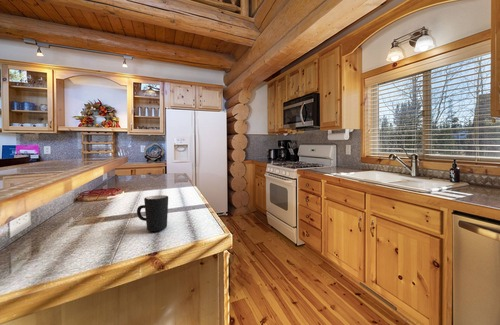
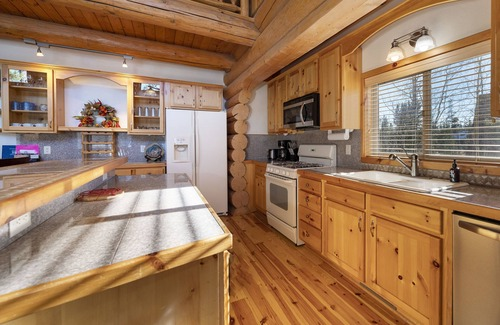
- mug (152, 213)
